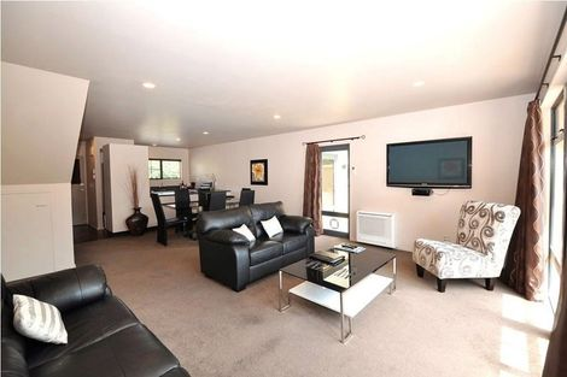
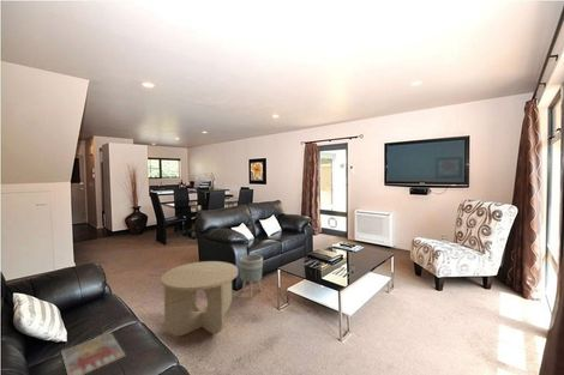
+ magazine (92, 352)
+ side table (197, 302)
+ planter (251, 276)
